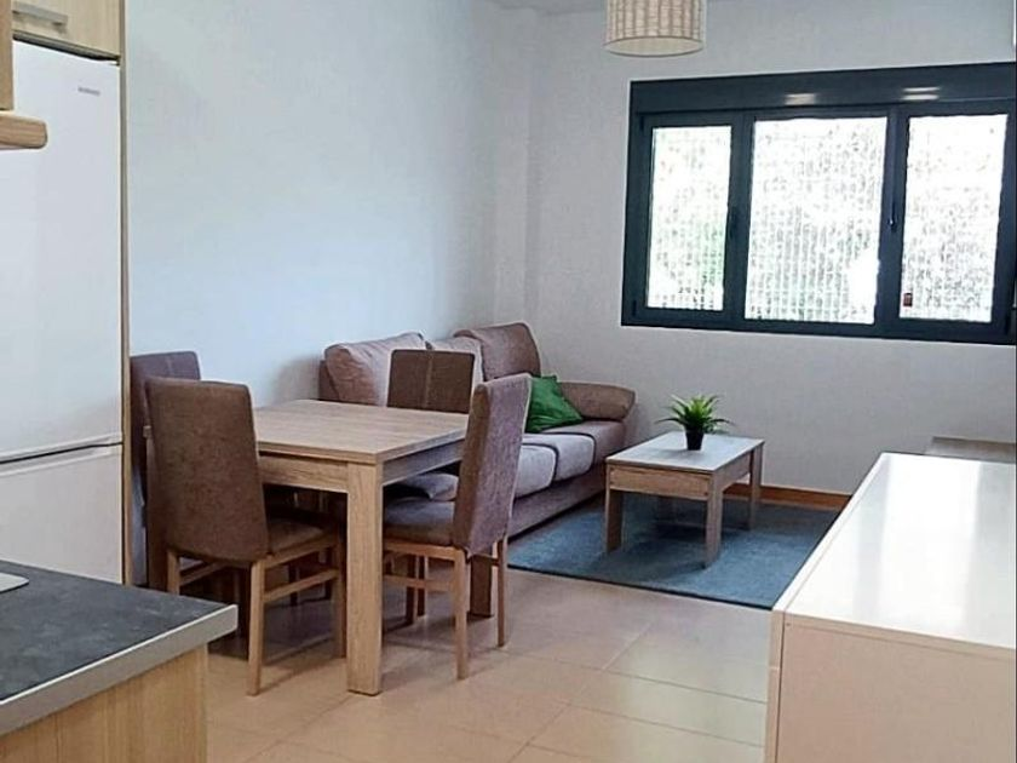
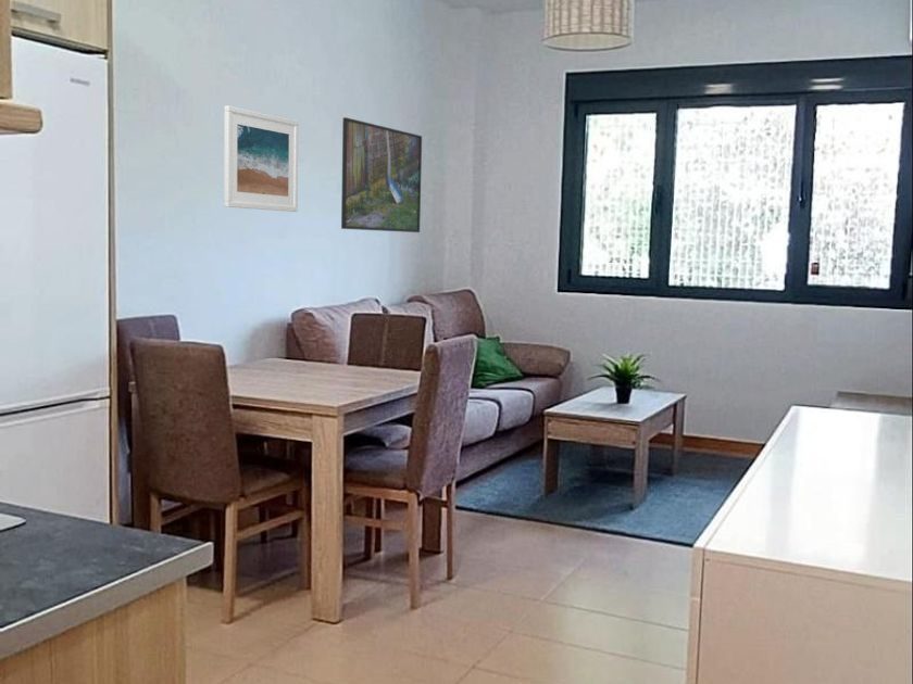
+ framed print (384, 179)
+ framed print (262, 162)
